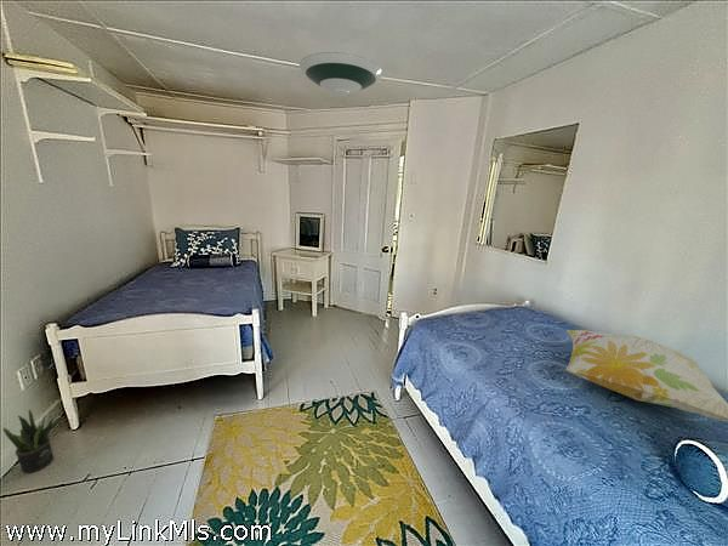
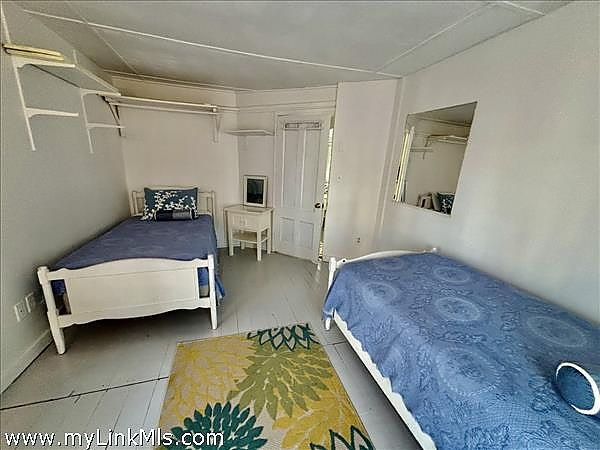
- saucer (341, 81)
- decorative pillow (633, 365)
- potted plant (35, 438)
